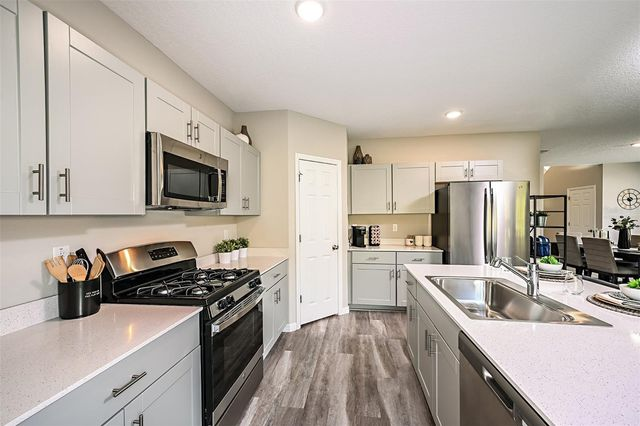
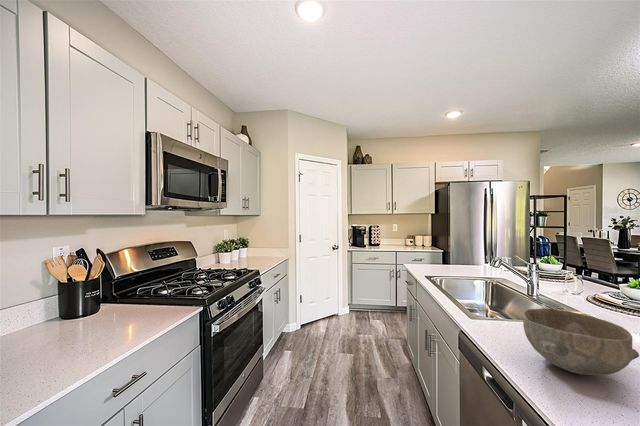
+ bowl (575, 346)
